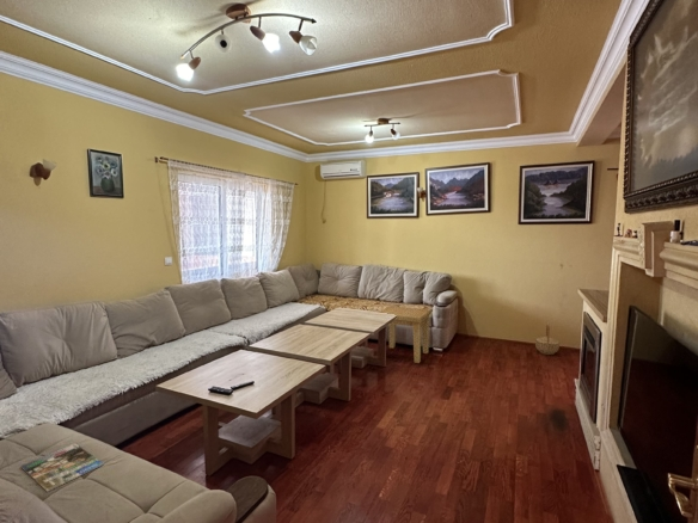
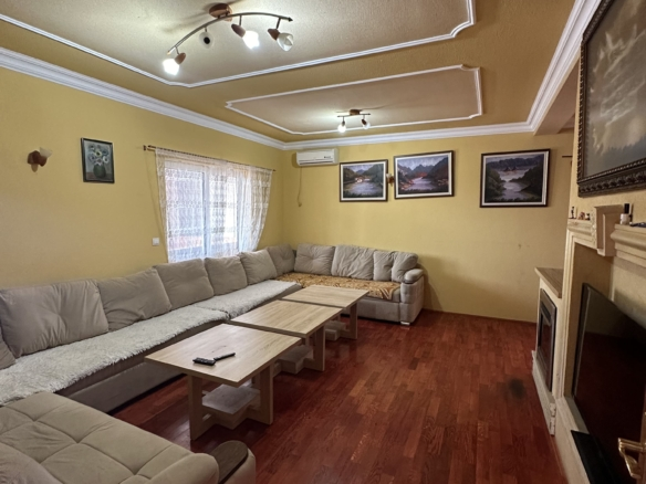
- magazine (62, 464)
- basket (547, 337)
- side table (406, 325)
